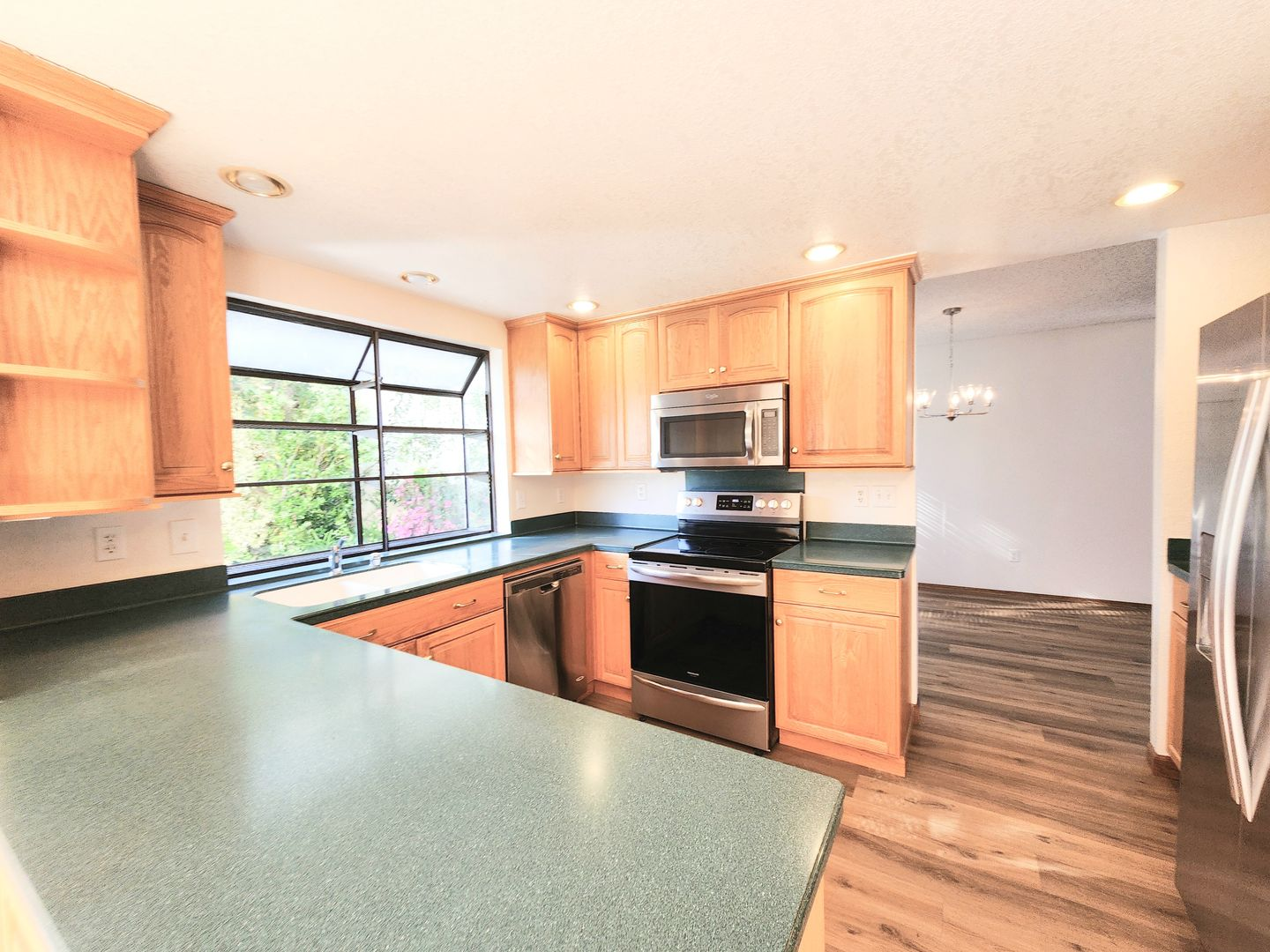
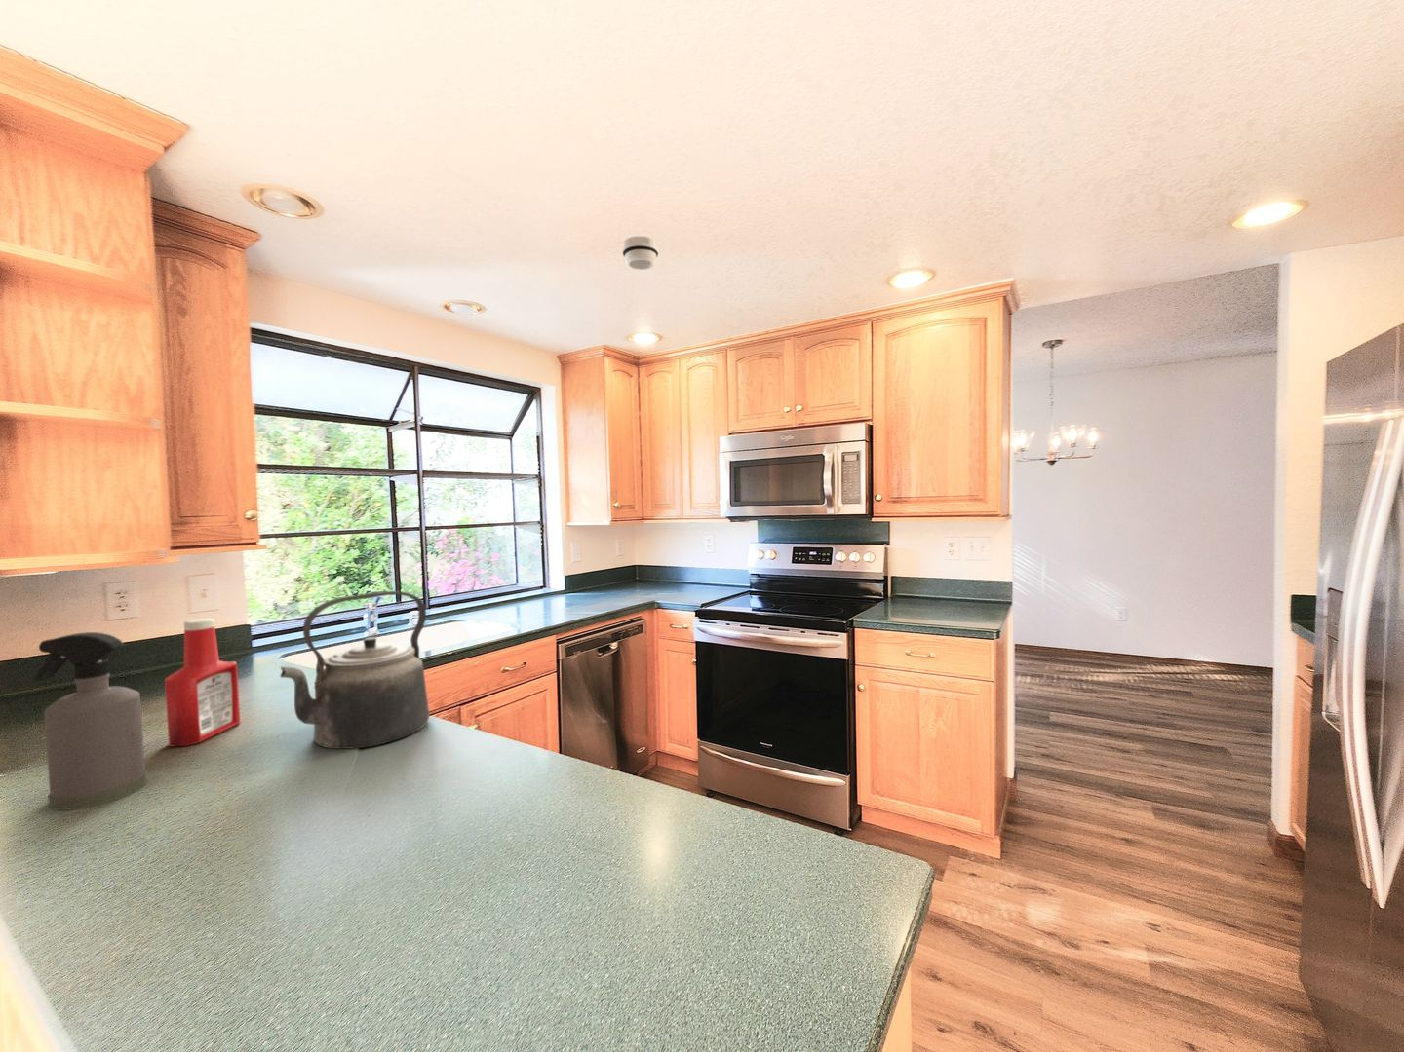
+ soap bottle (202, 677)
+ kettle (359, 664)
+ spray bottle (87, 714)
+ smoke detector (640, 253)
